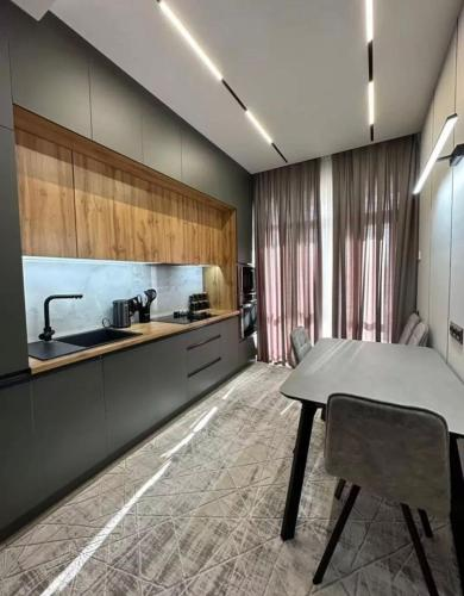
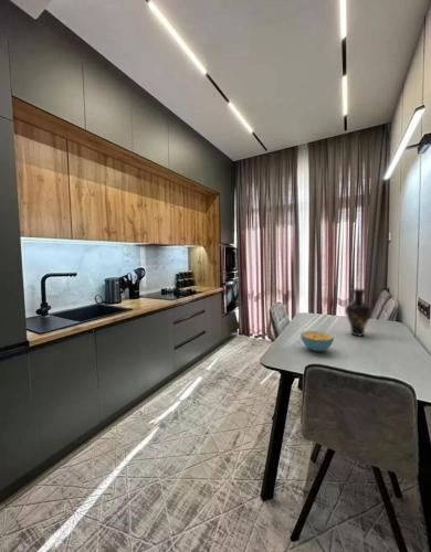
+ cereal bowl (316, 342)
+ vase (358, 311)
